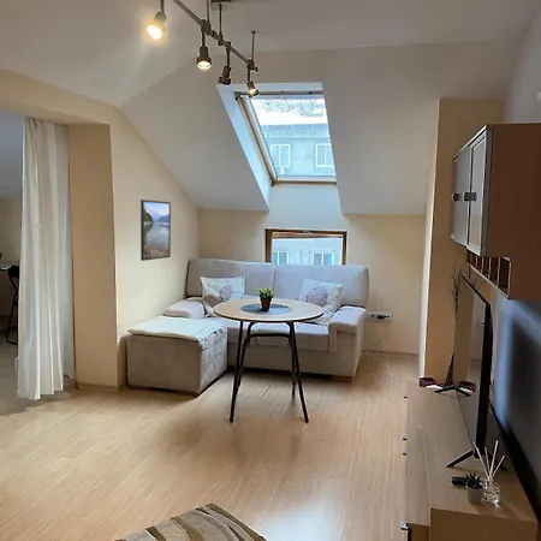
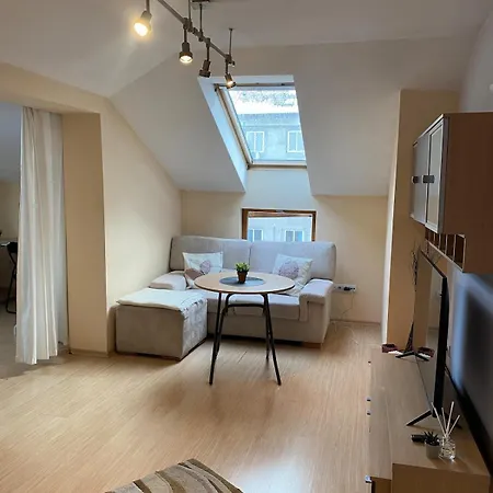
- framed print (156, 230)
